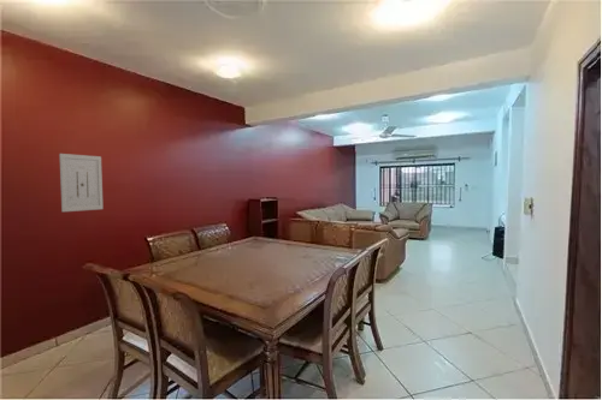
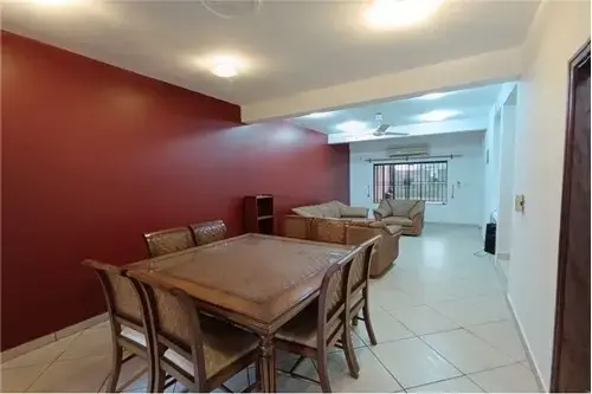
- wall art (82, 183)
